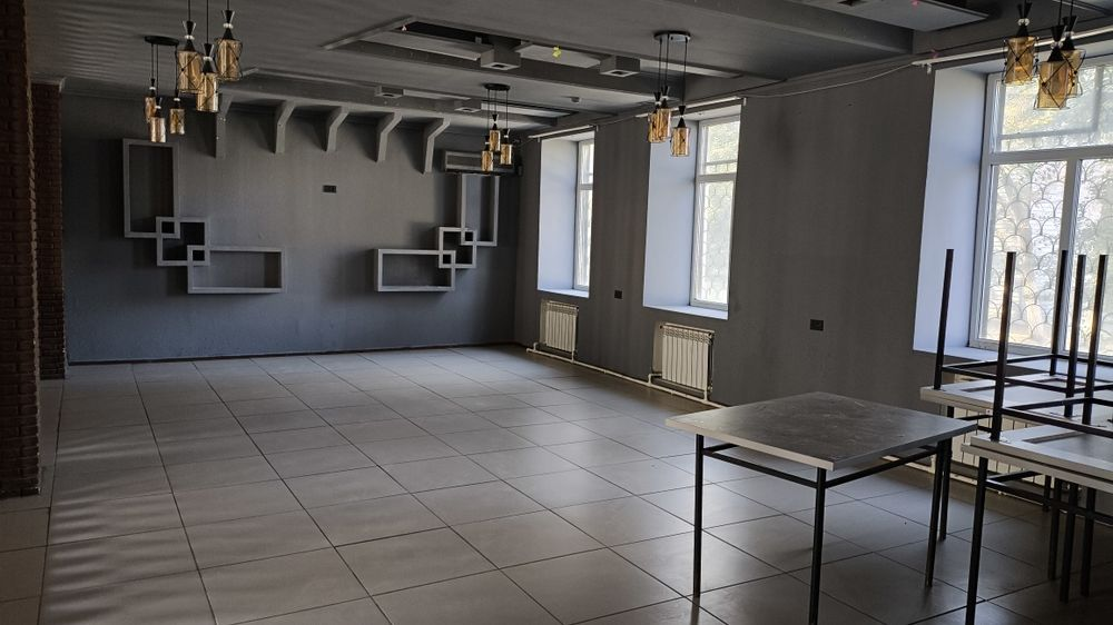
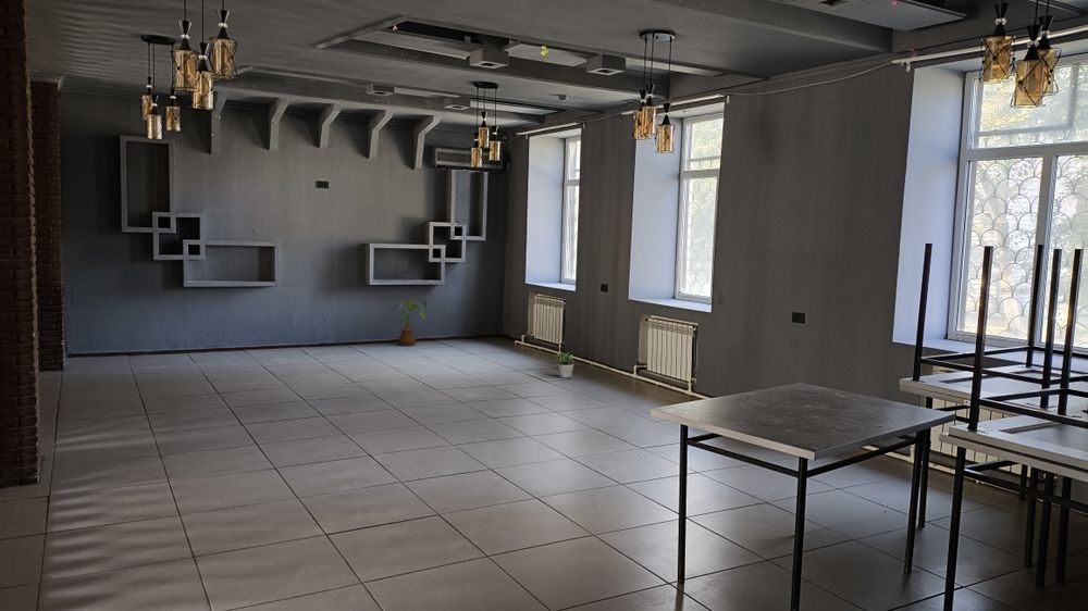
+ house plant (410, 322)
+ potted plant (562, 363)
